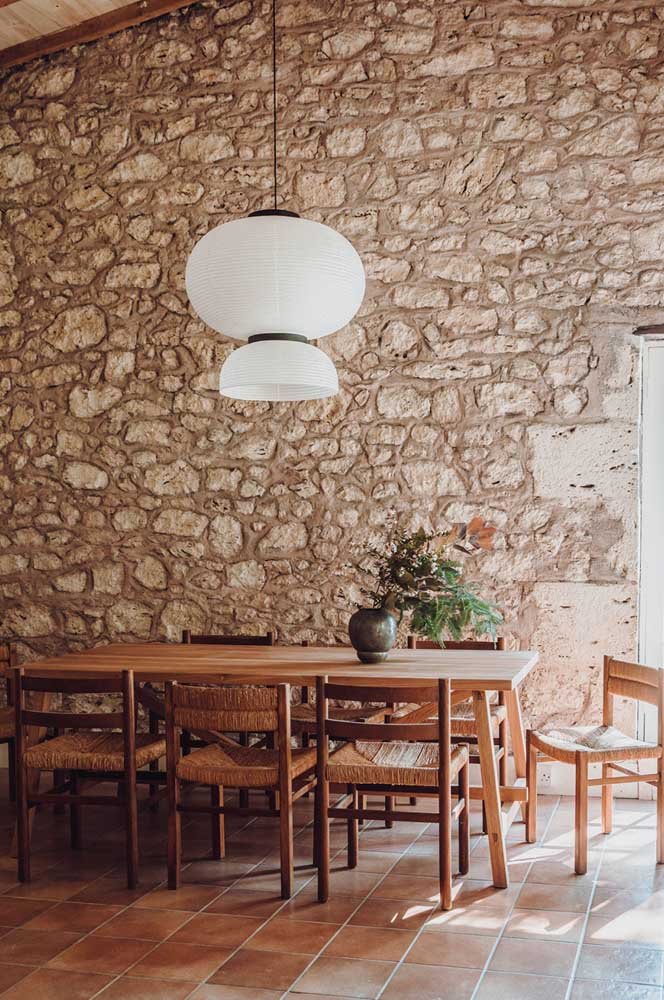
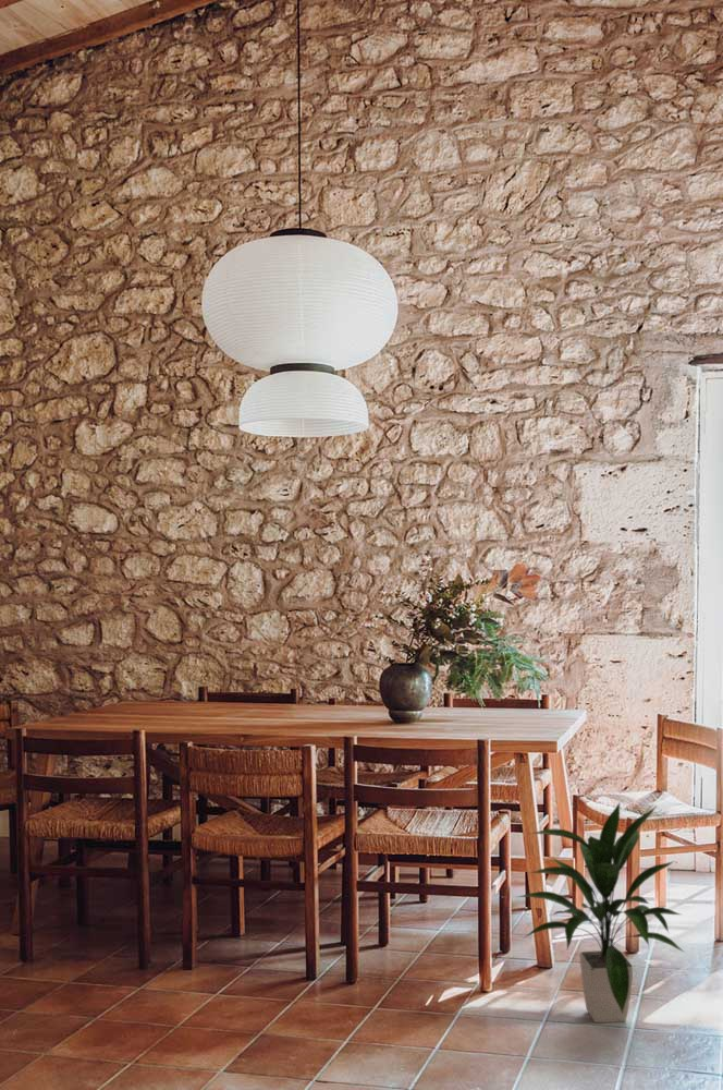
+ indoor plant (603, 912)
